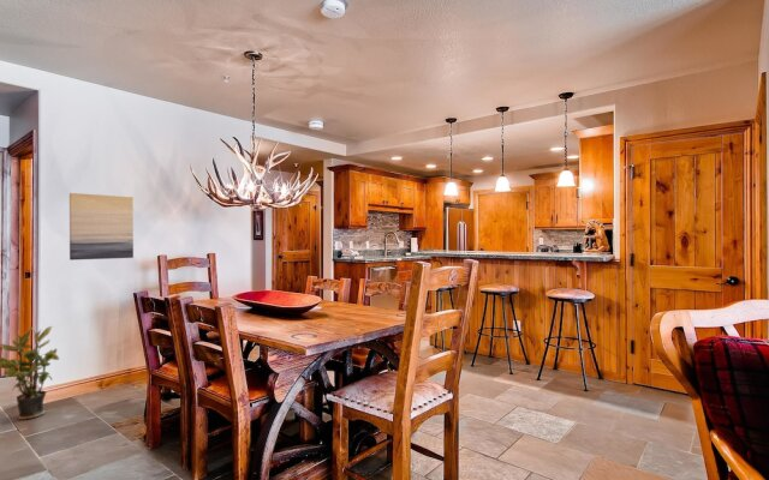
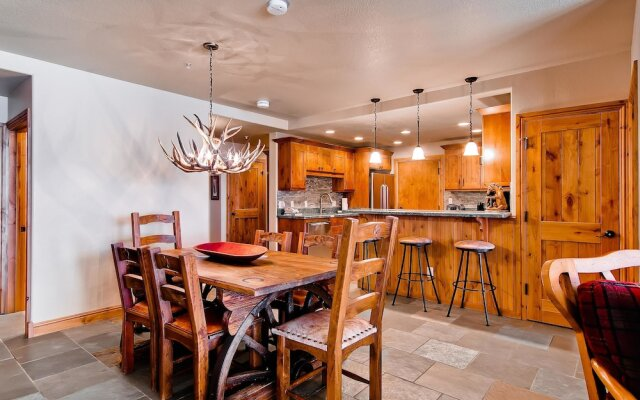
- wall art (102, 227)
- potted plant (26, 371)
